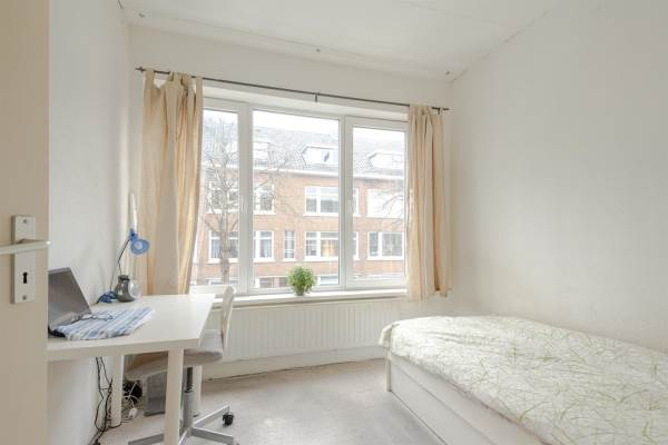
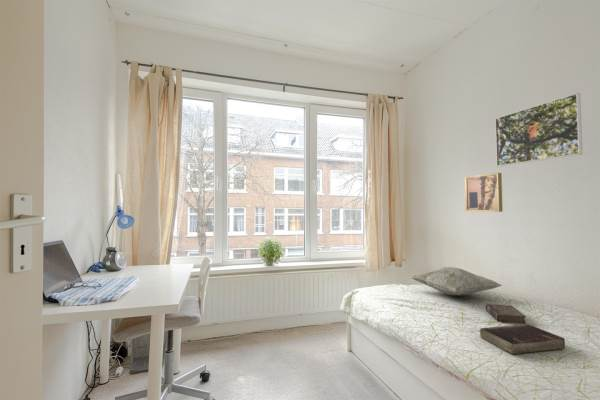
+ wall art (482, 193)
+ book (506, 314)
+ hardback book (520, 337)
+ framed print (533, 134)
+ decorative pillow (454, 281)
